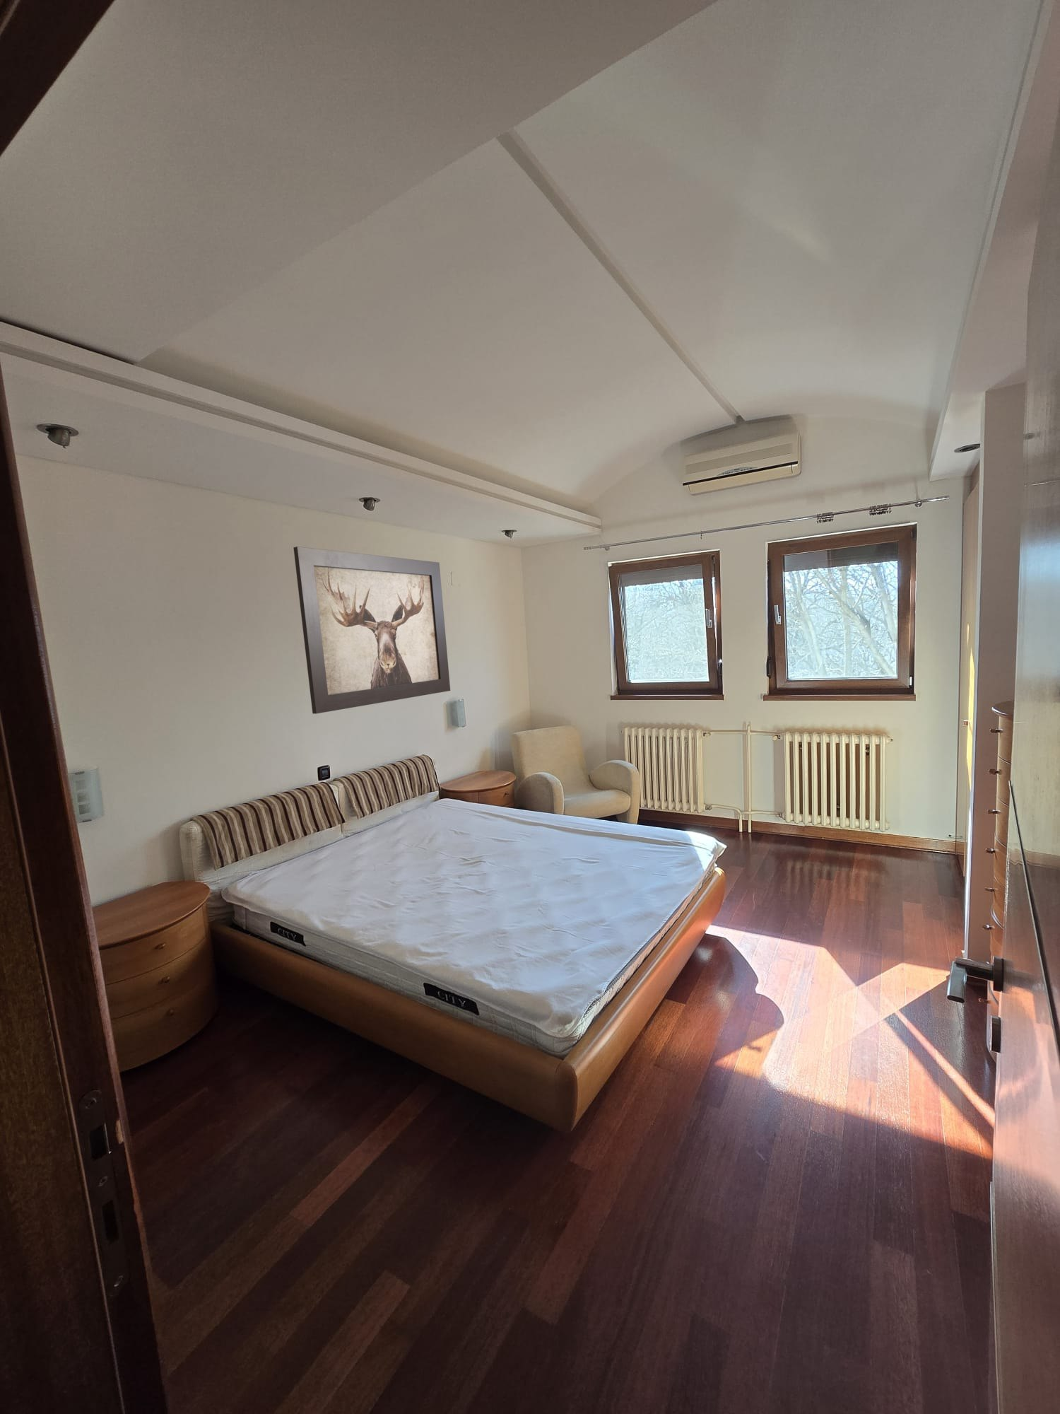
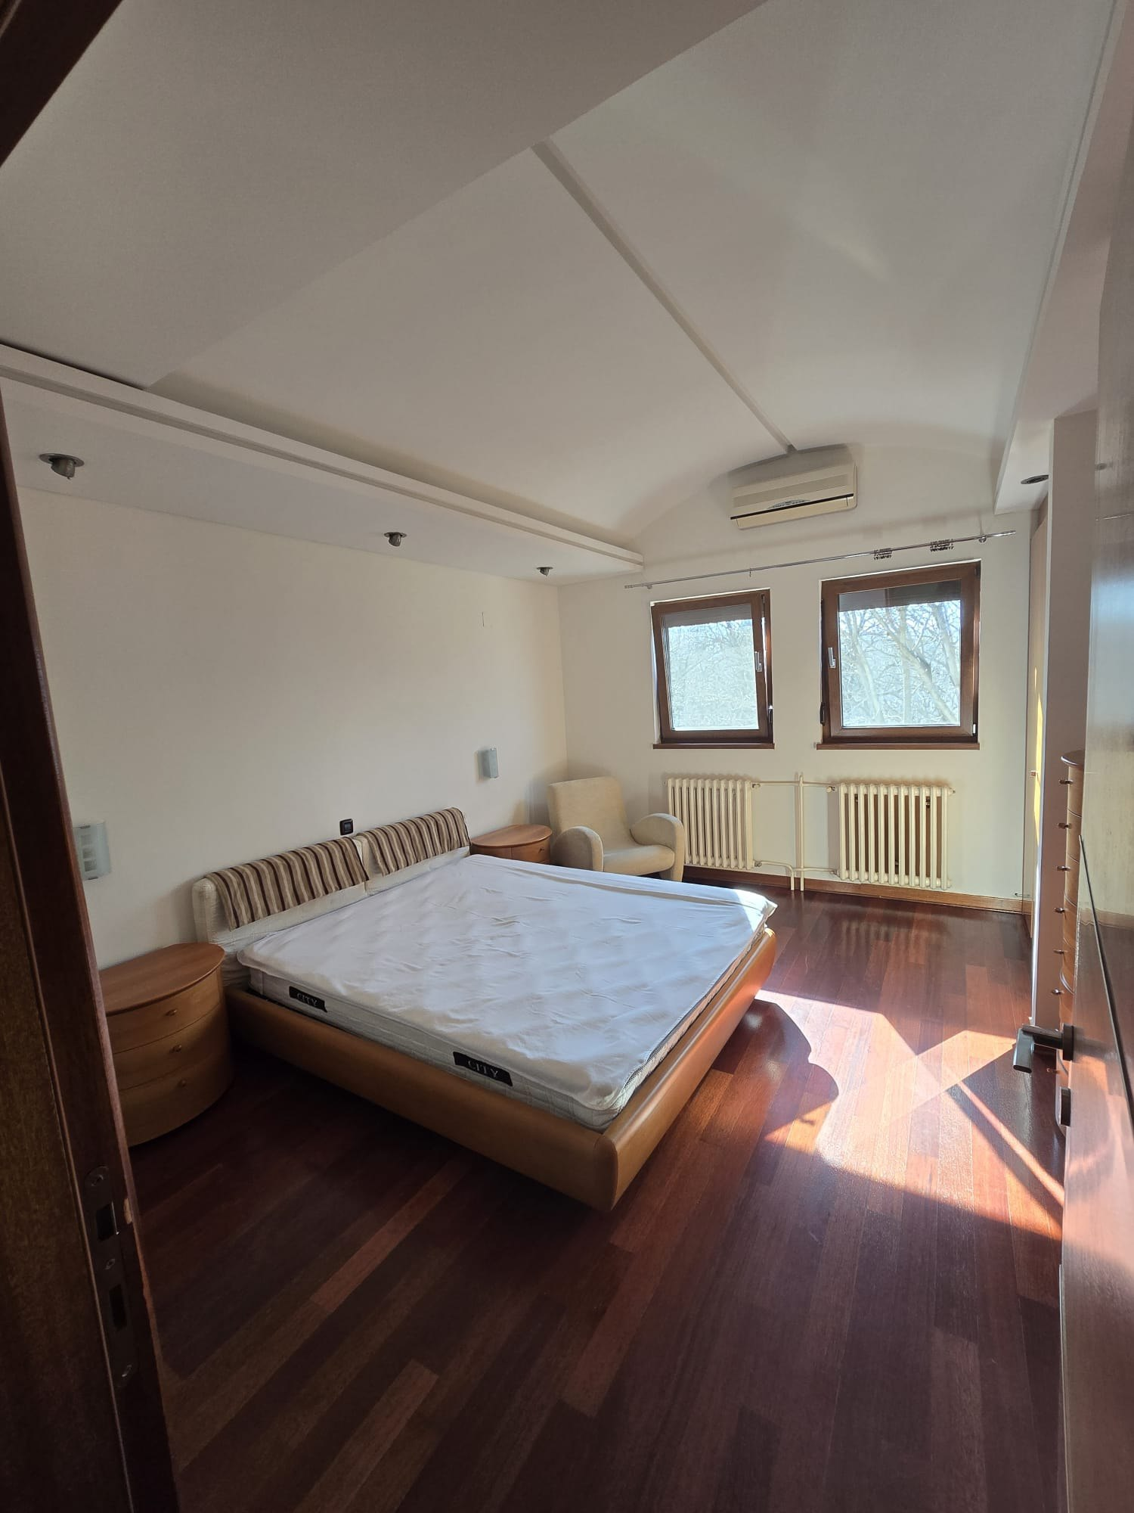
- wall art (383, 629)
